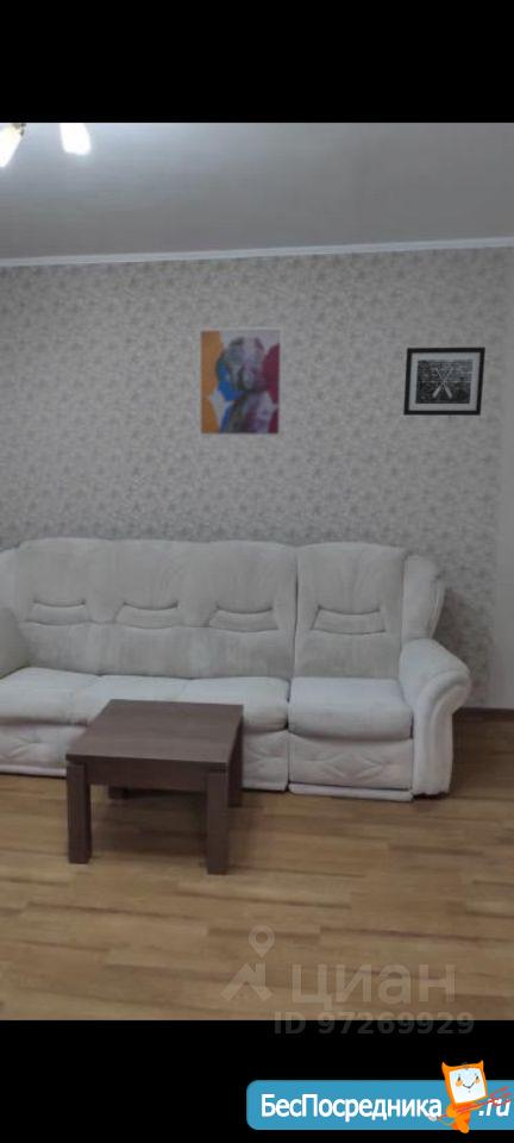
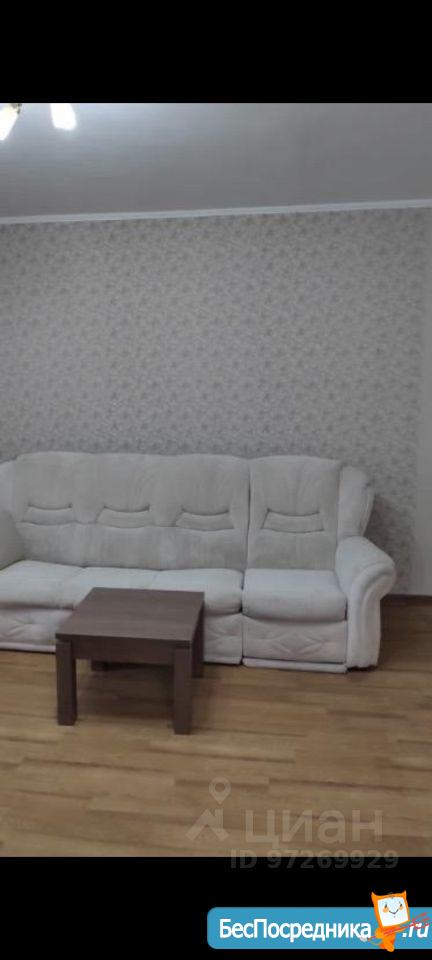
- wall art (239, 382)
- wall art (443, 381)
